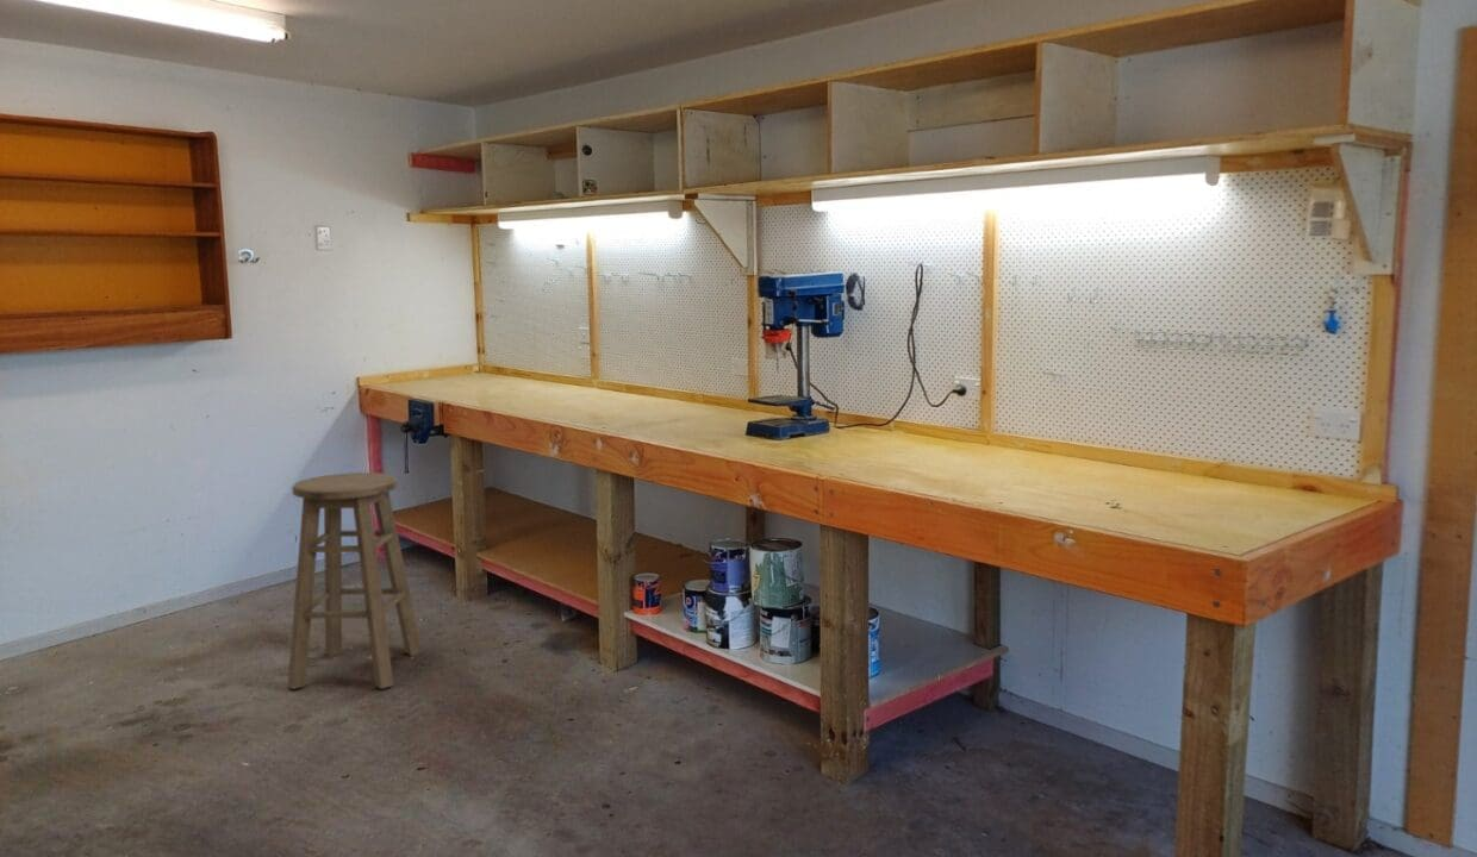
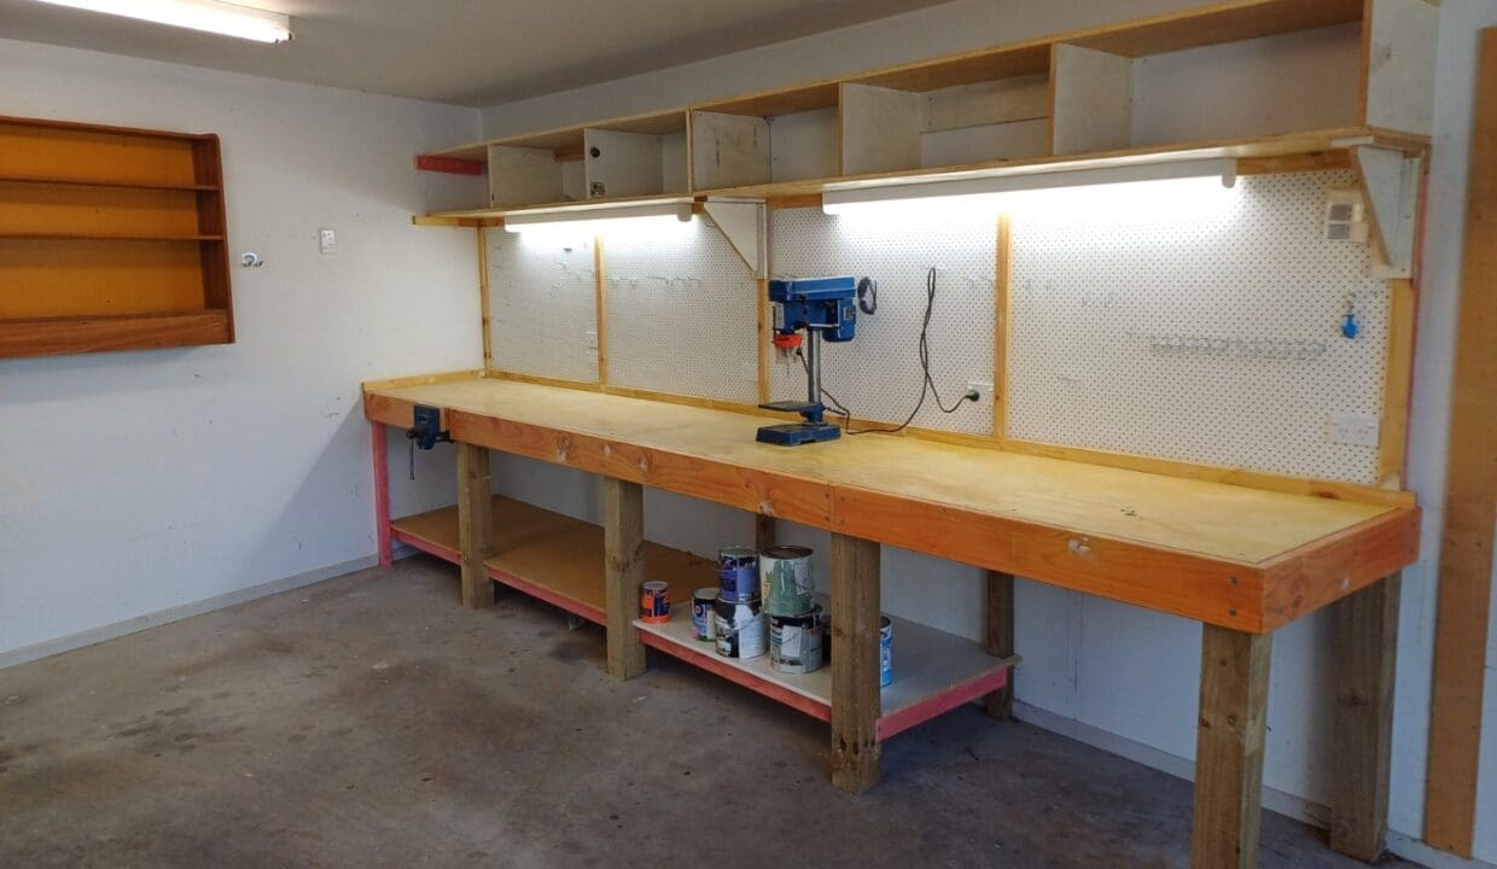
- bar stool (361, 573)
